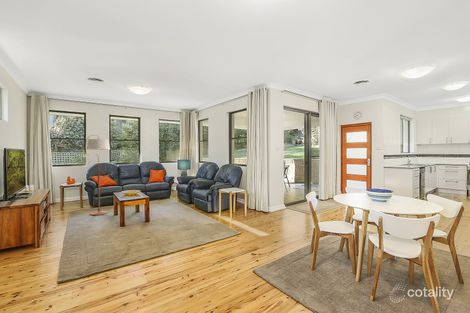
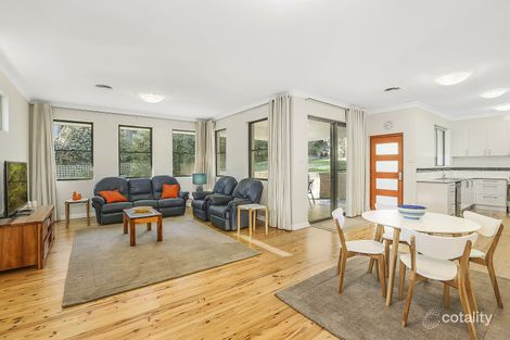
- floor lamp (98, 174)
